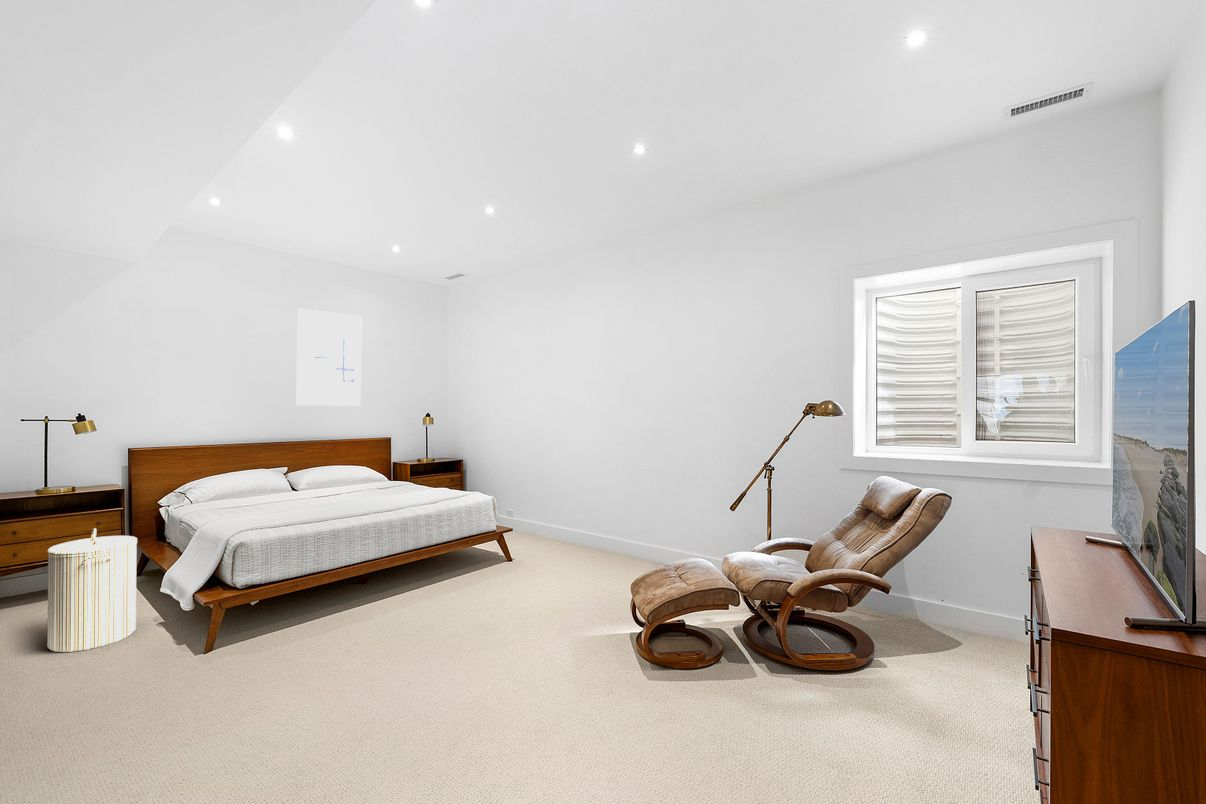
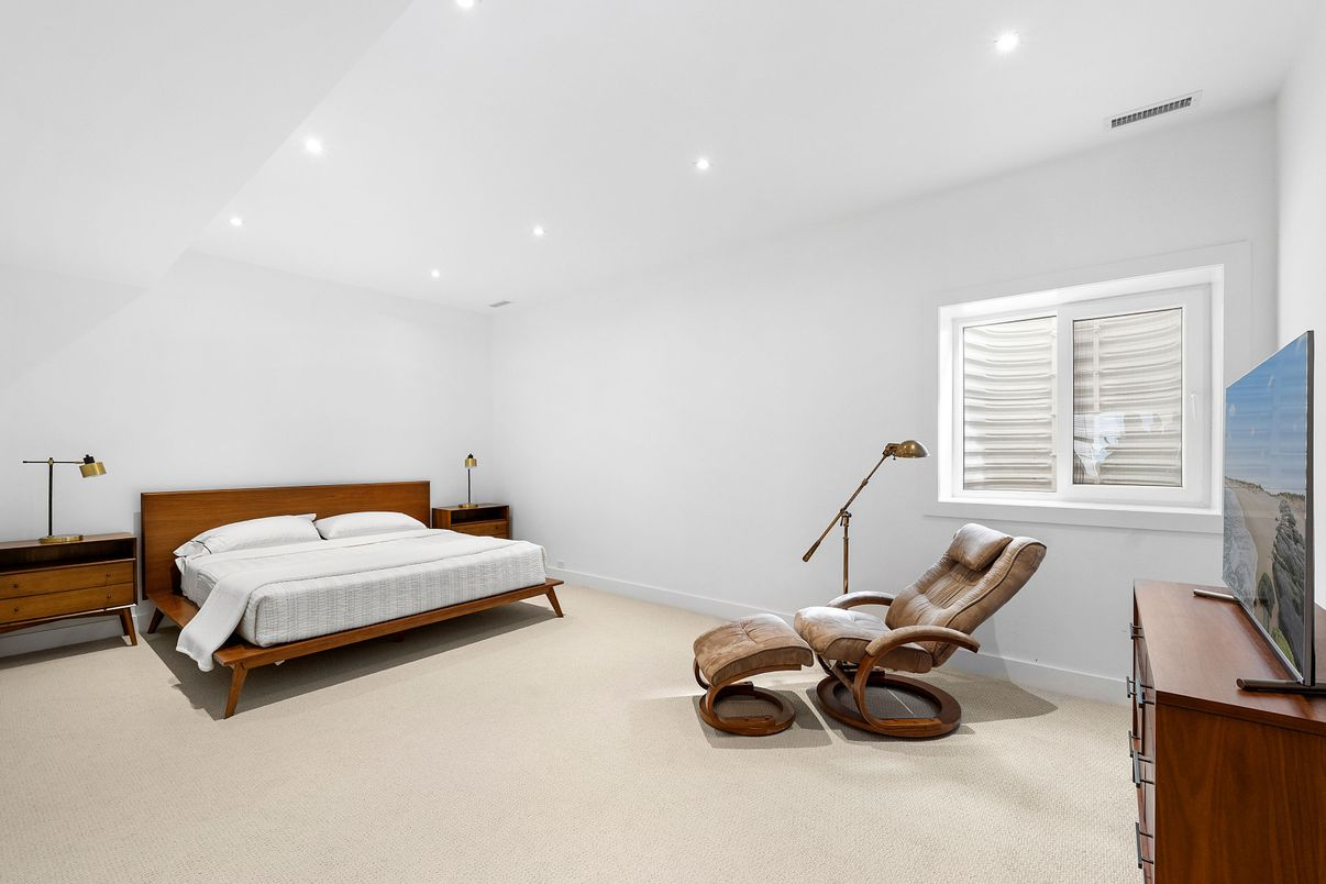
- laundry hamper (94, 583)
- wall art (330, 358)
